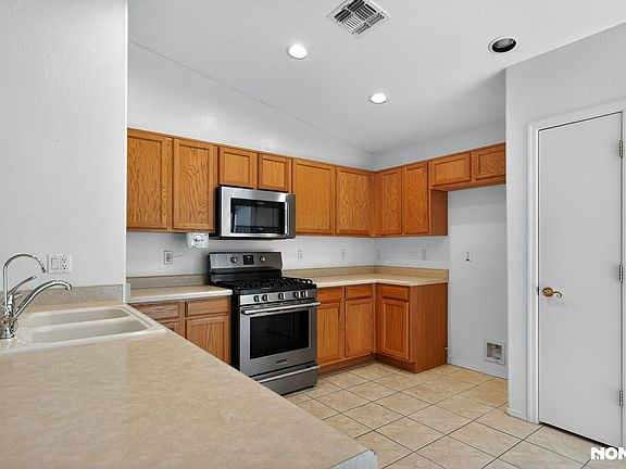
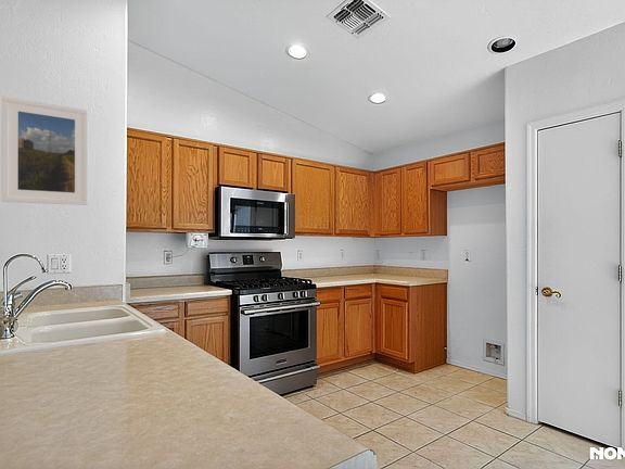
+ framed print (47, 153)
